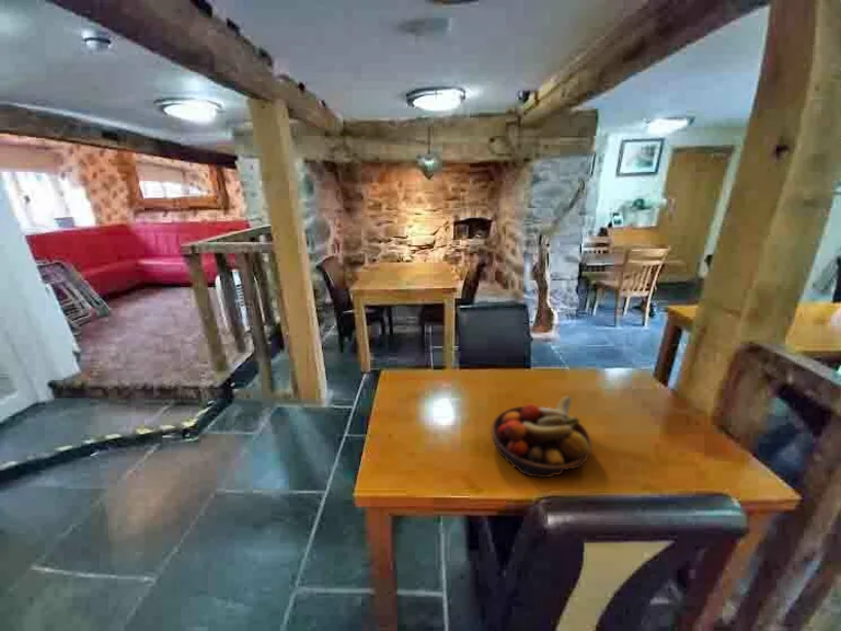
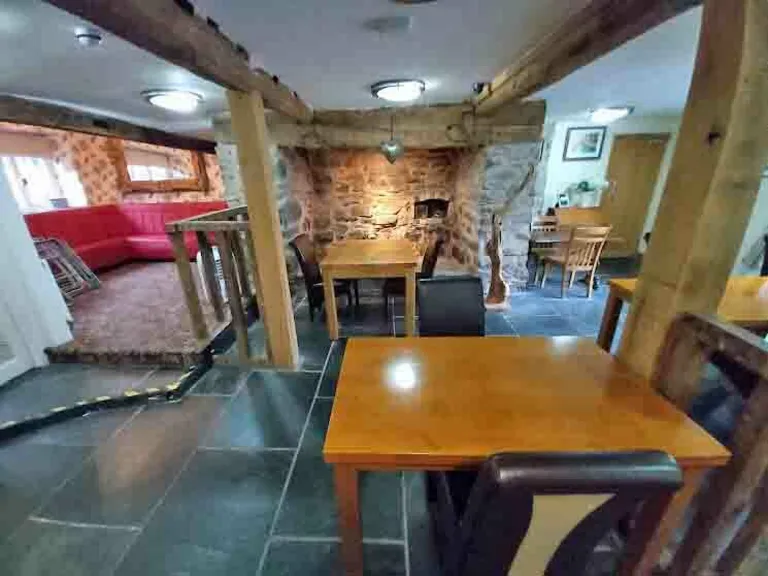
- fruit bowl (540, 428)
